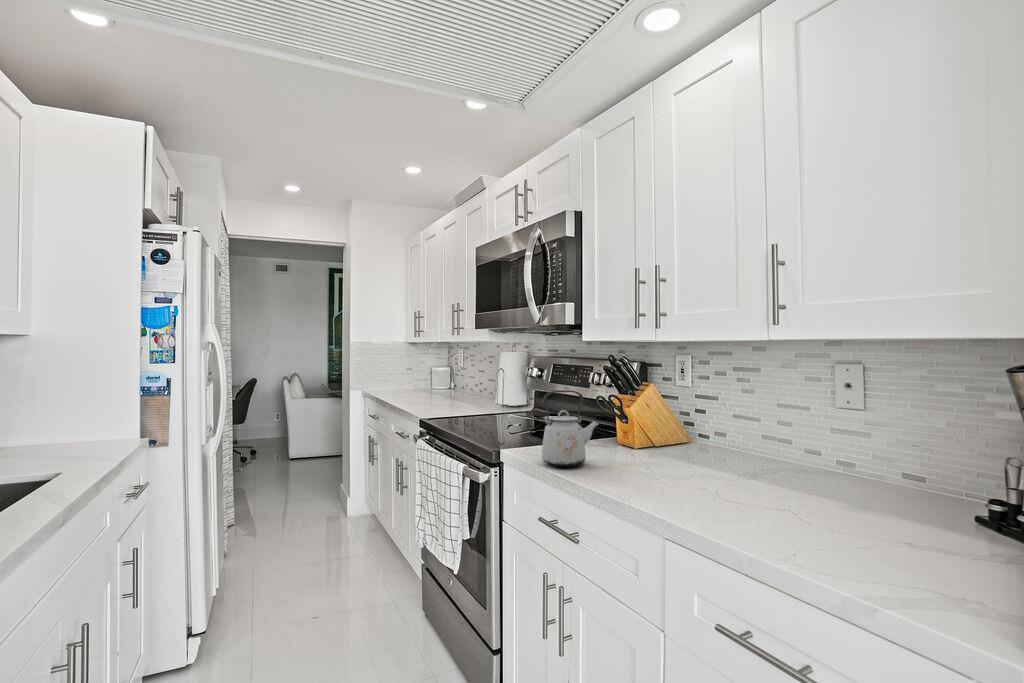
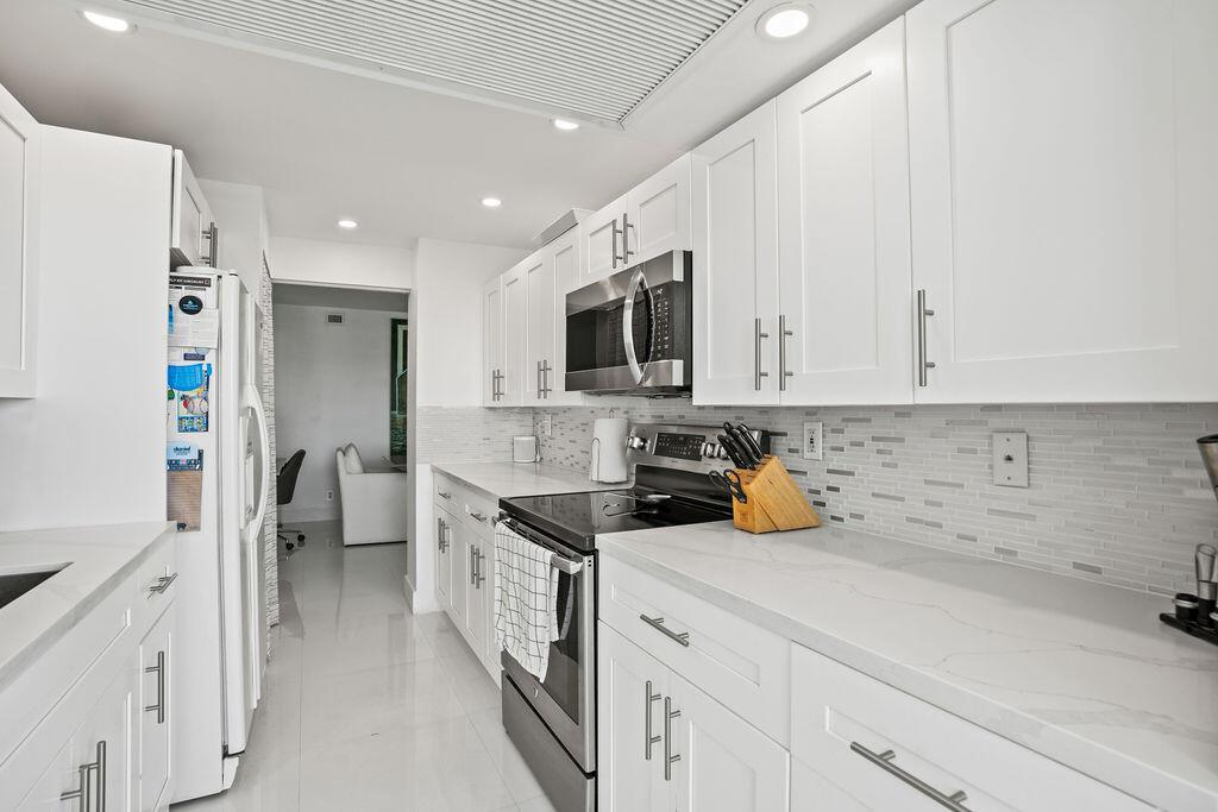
- kettle (571, 426)
